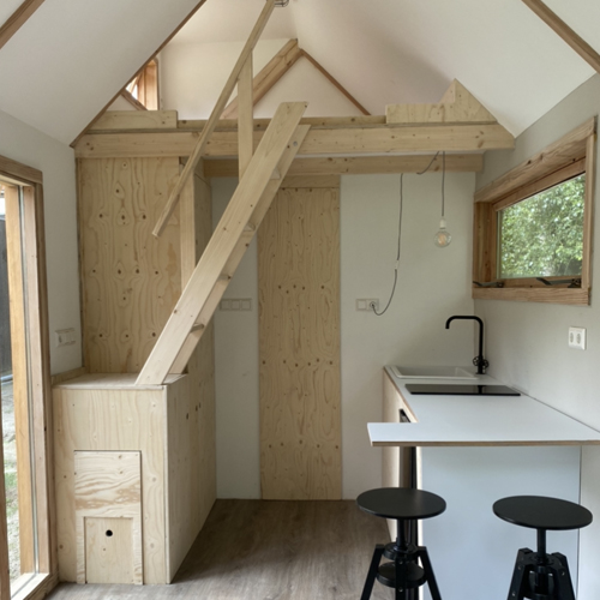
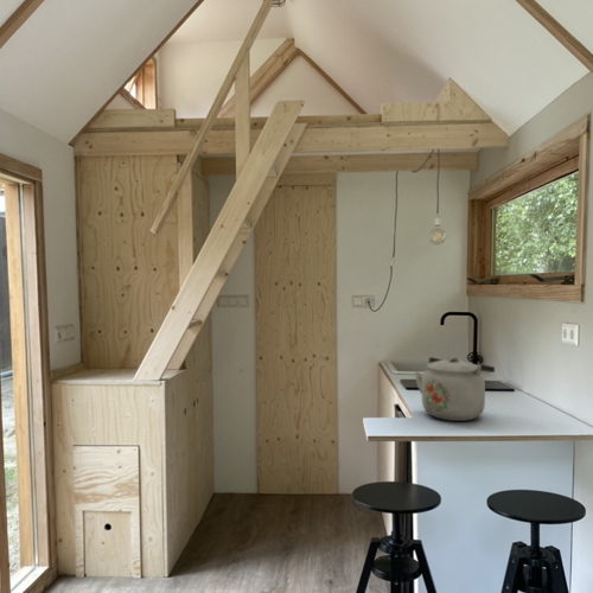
+ kettle (447, 384)
